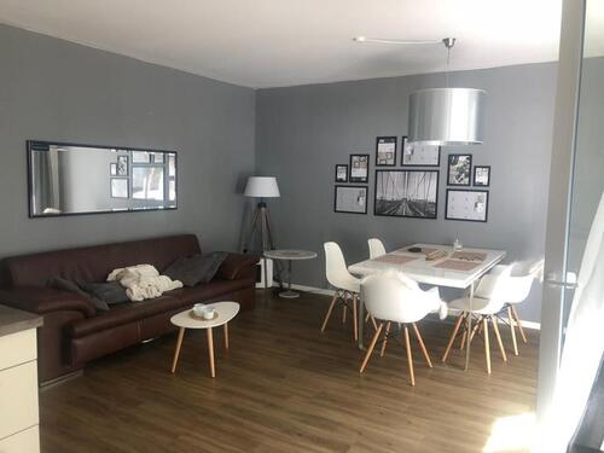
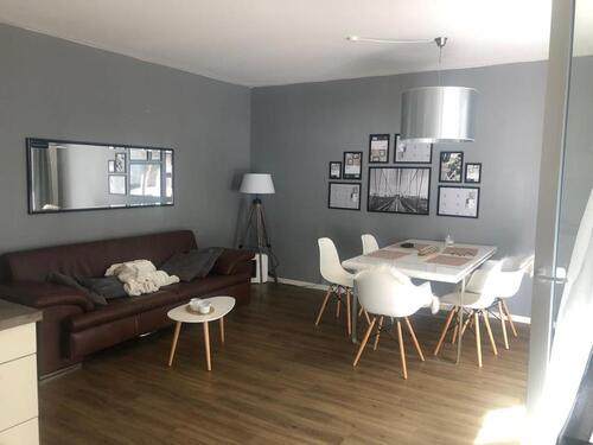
- side table (289, 274)
